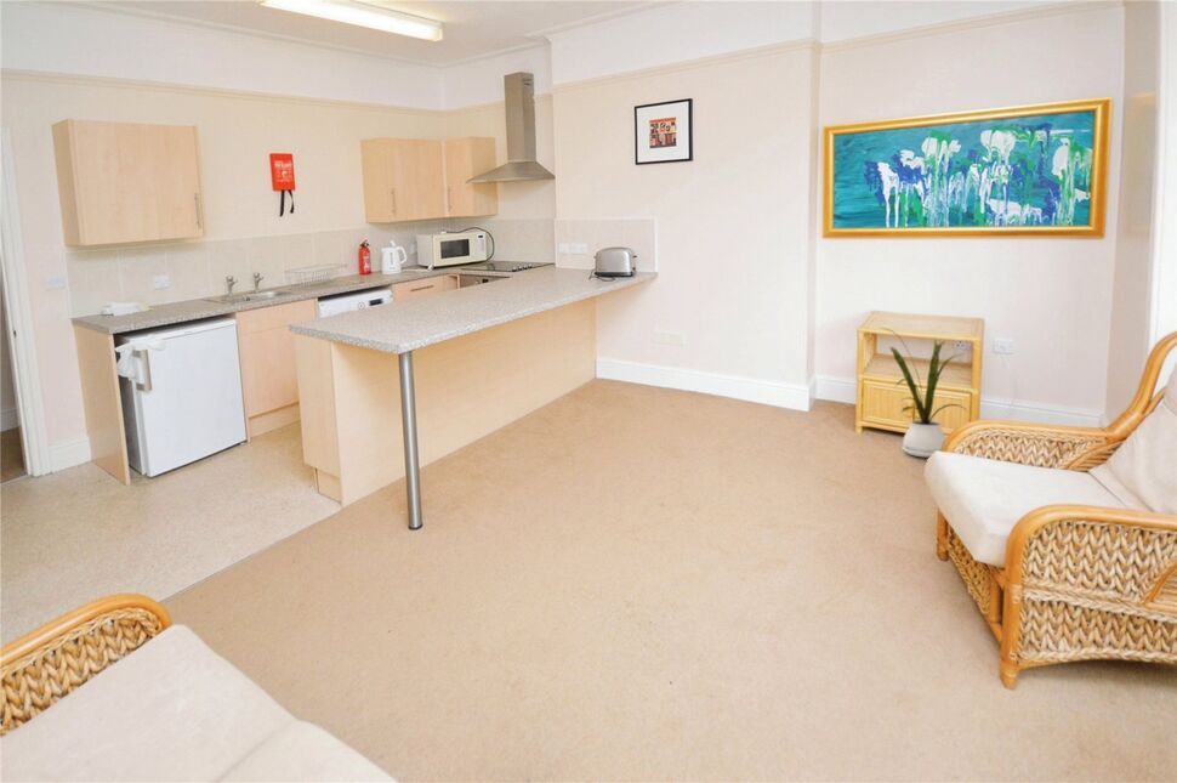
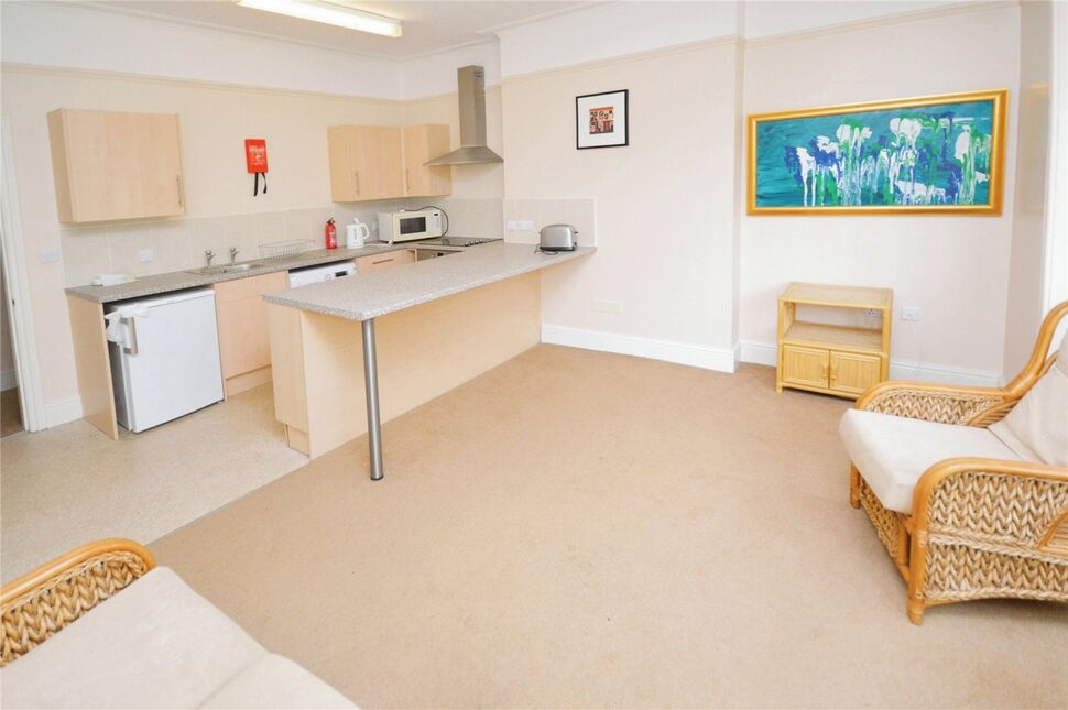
- house plant (921, 390)
